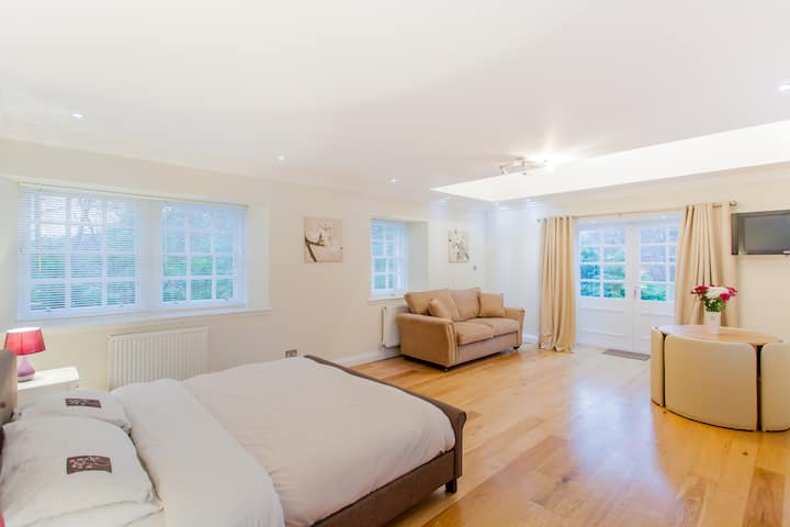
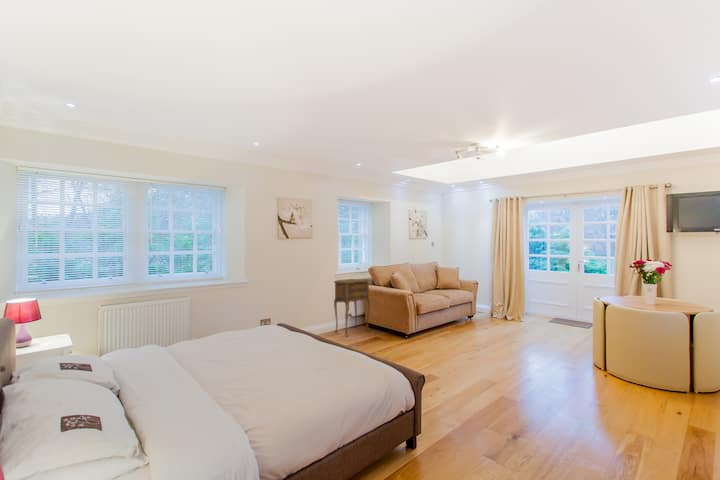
+ side table (347, 305)
